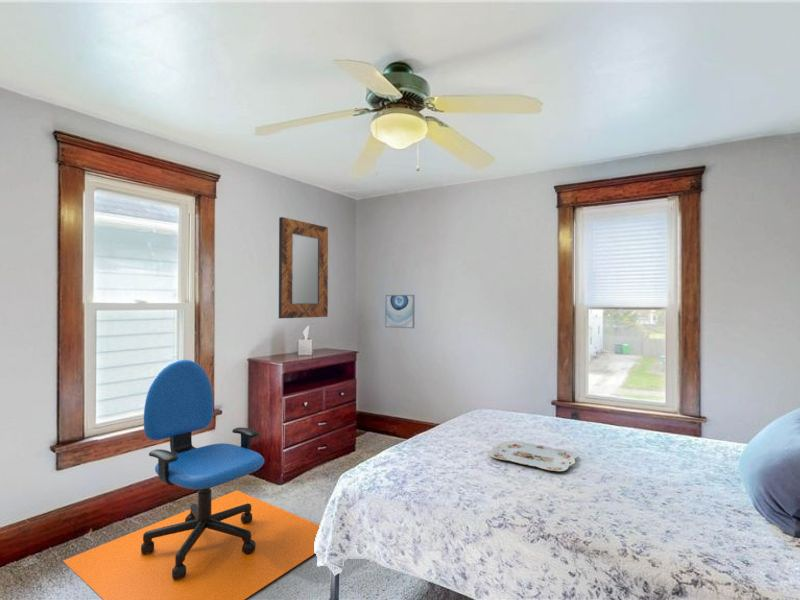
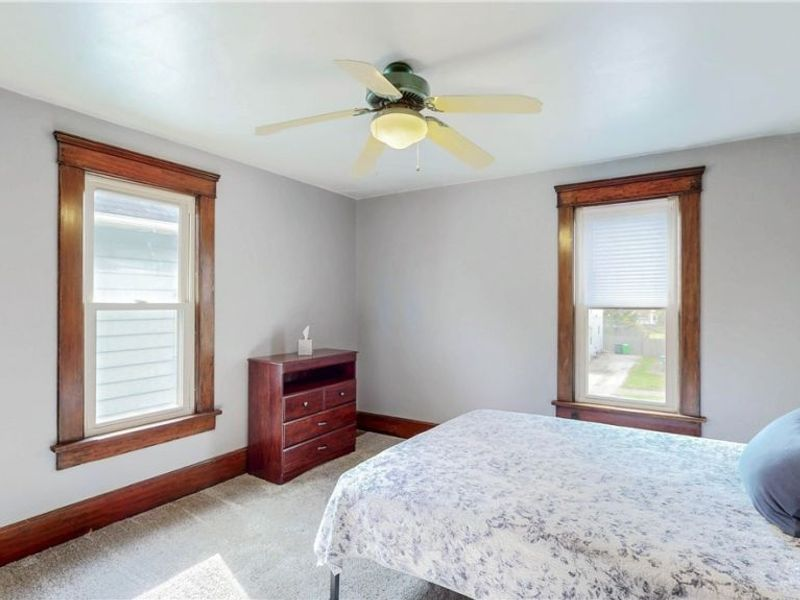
- wall art (399, 311)
- office chair (211, 456)
- home mirror (304, 270)
- serving tray (532, 455)
